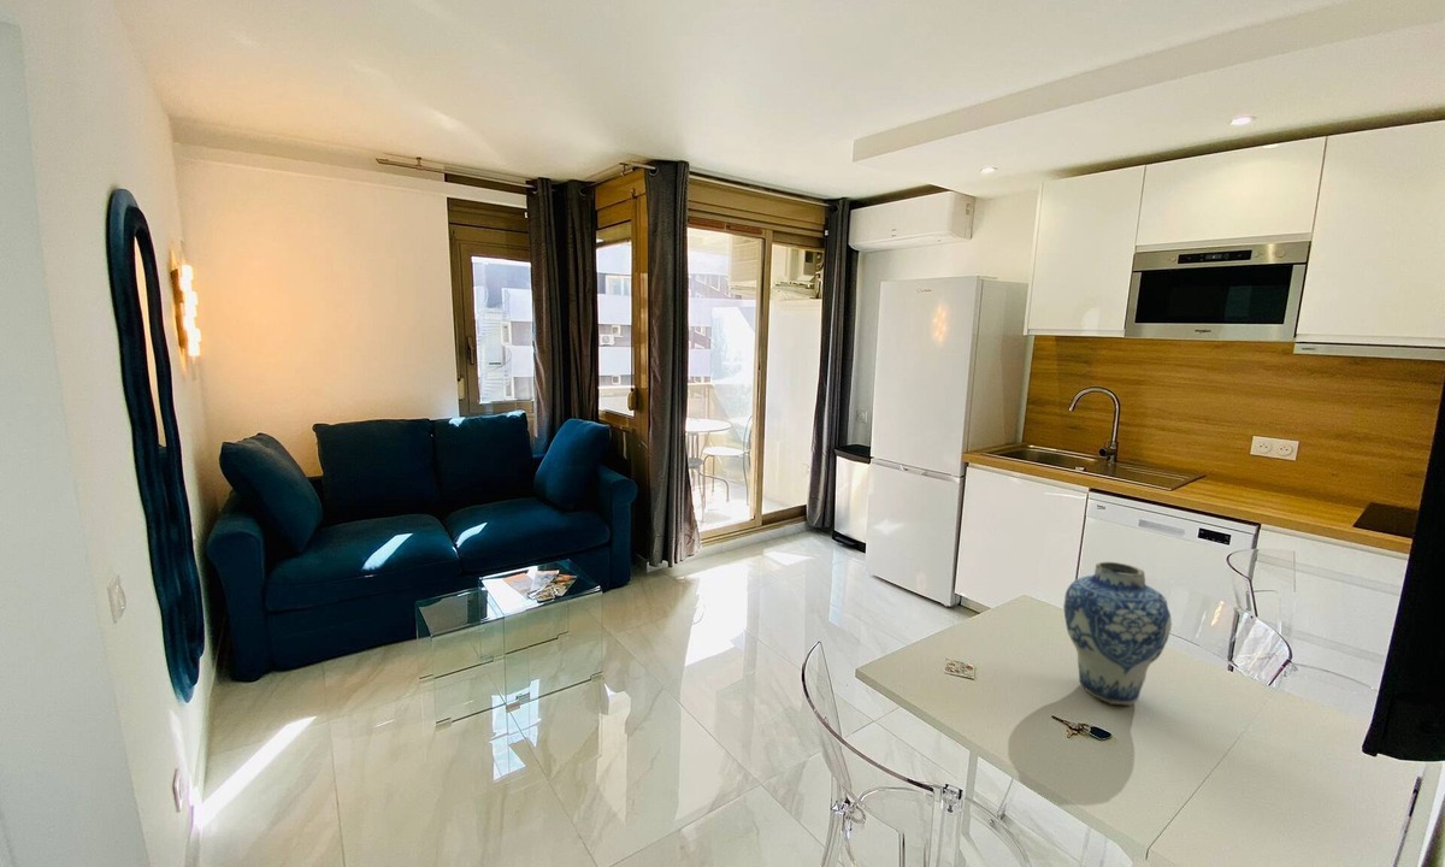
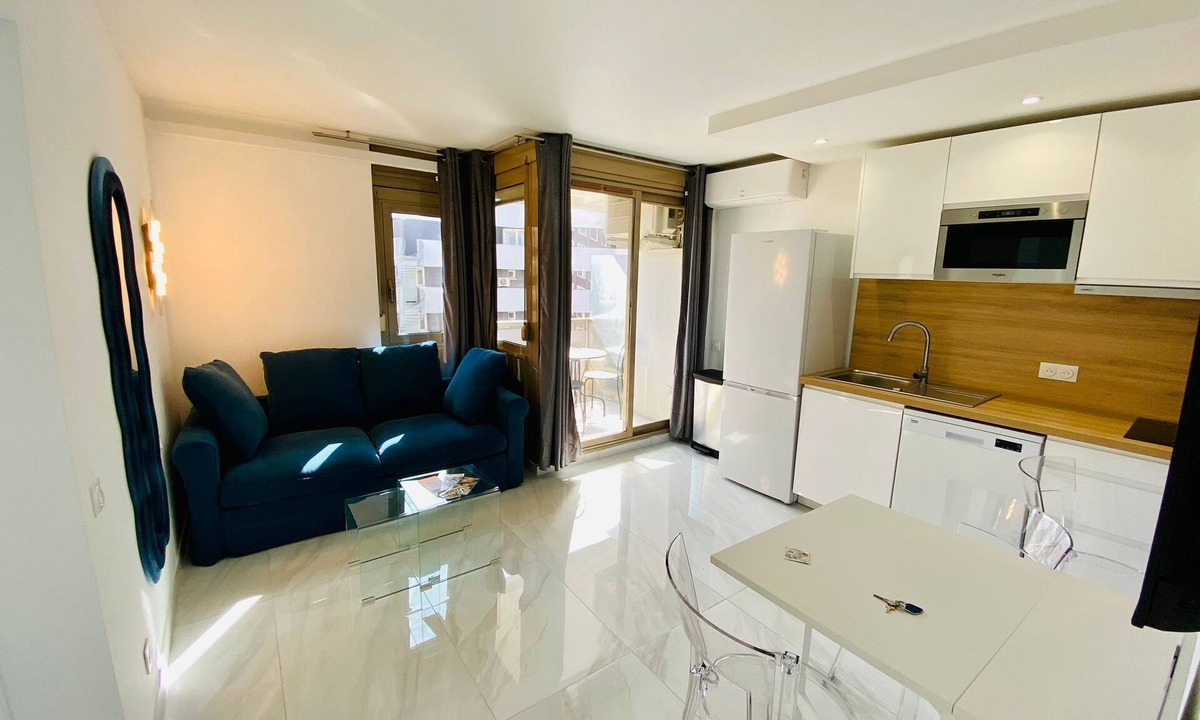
- vase (1113, 631)
